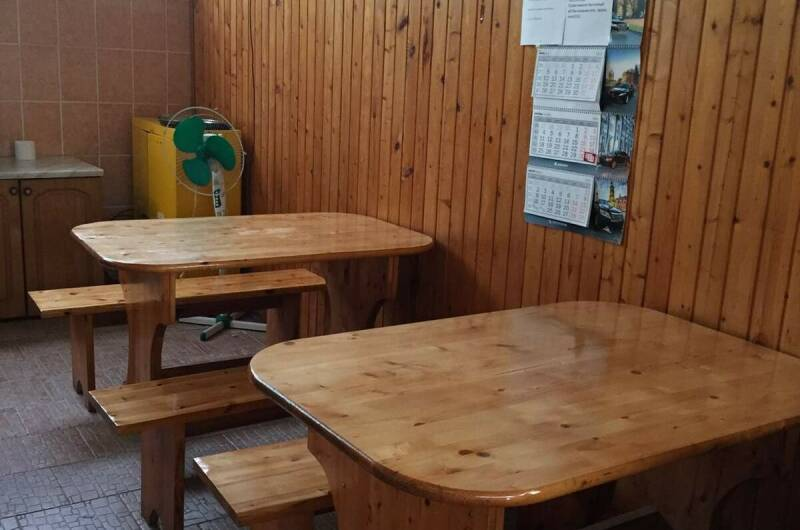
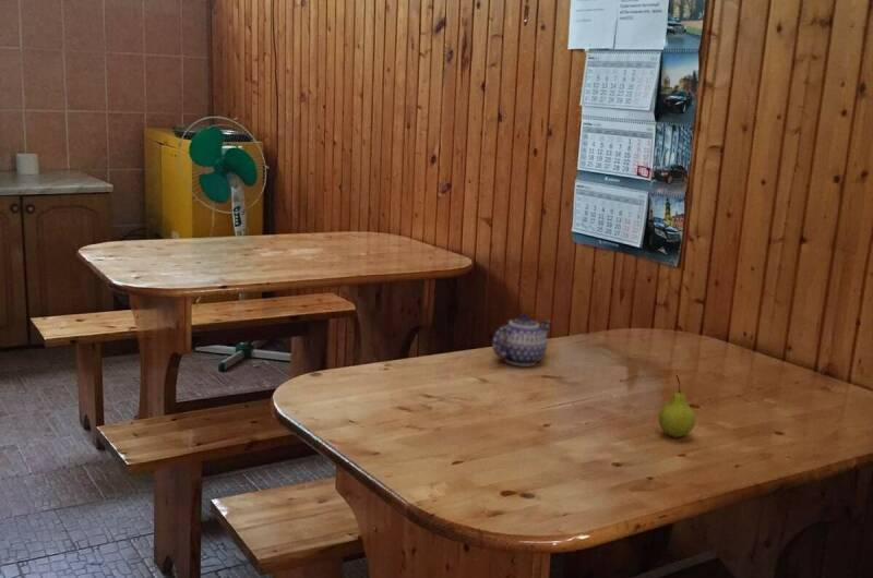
+ fruit (678, 407)
+ teapot (523, 338)
